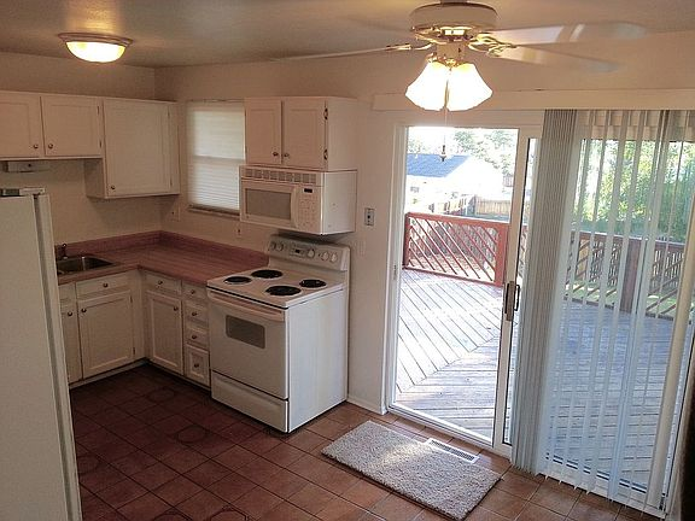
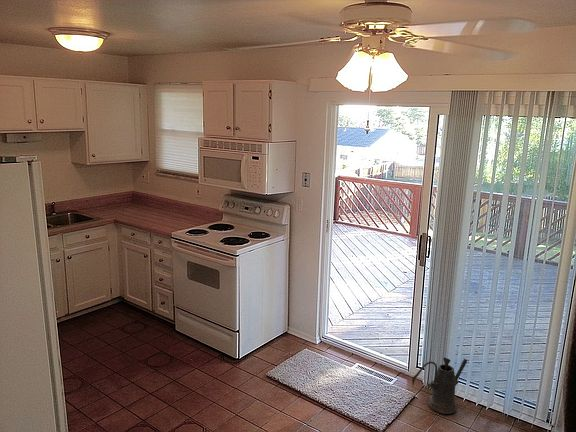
+ watering can (439, 384)
